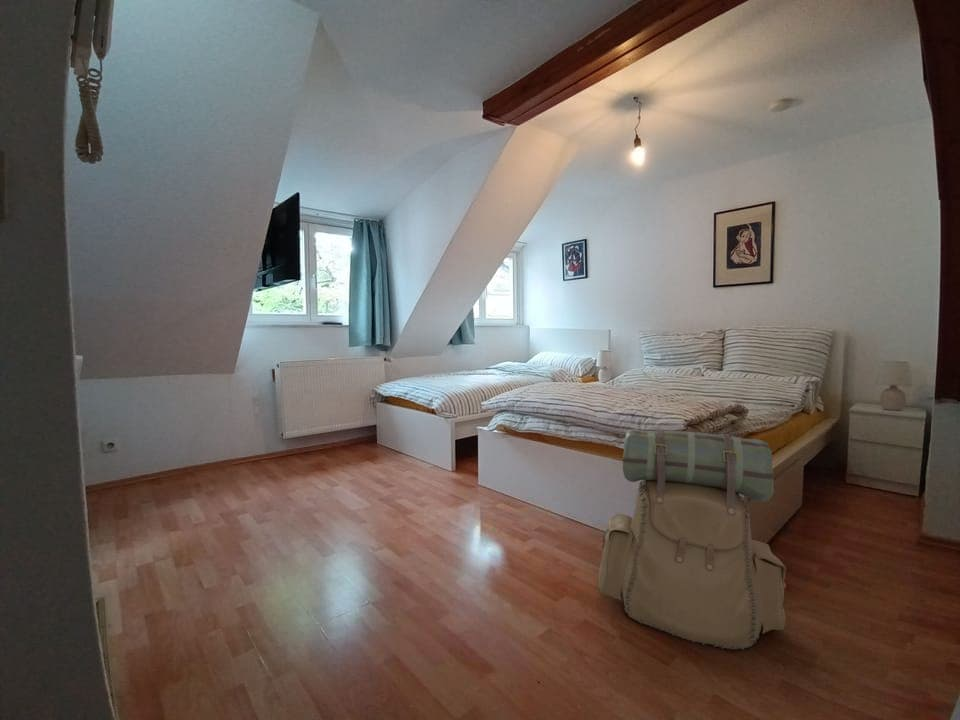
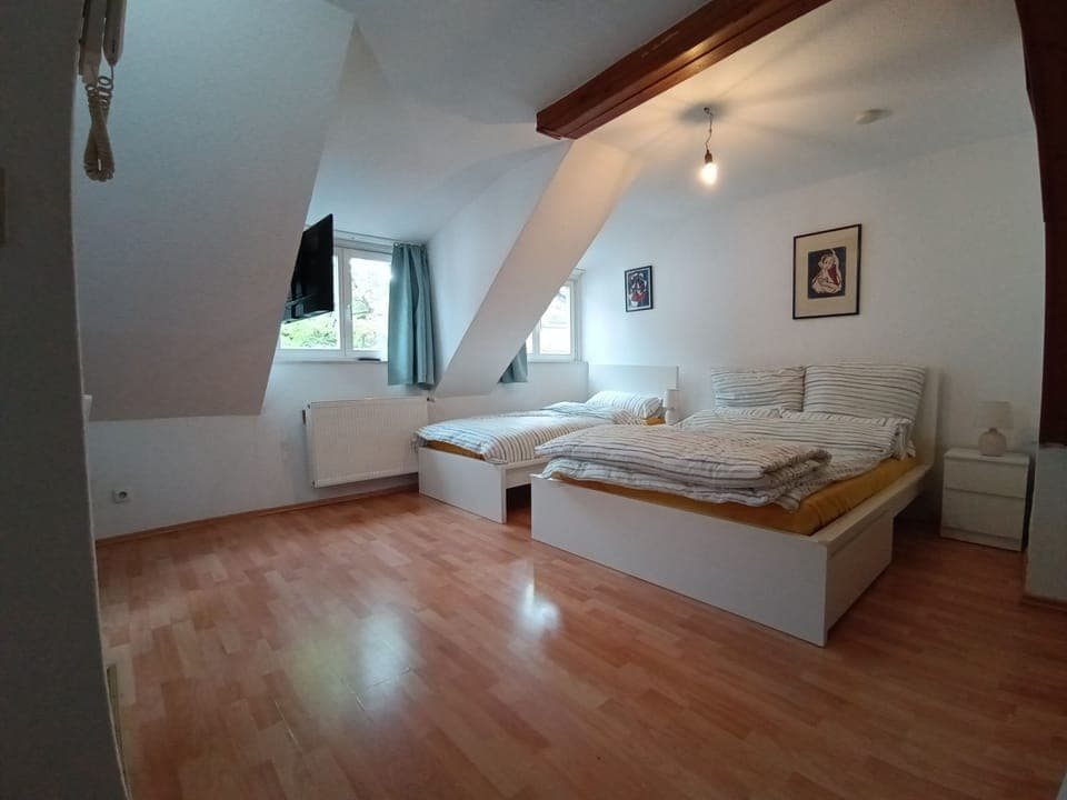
- backpack (692, 519)
